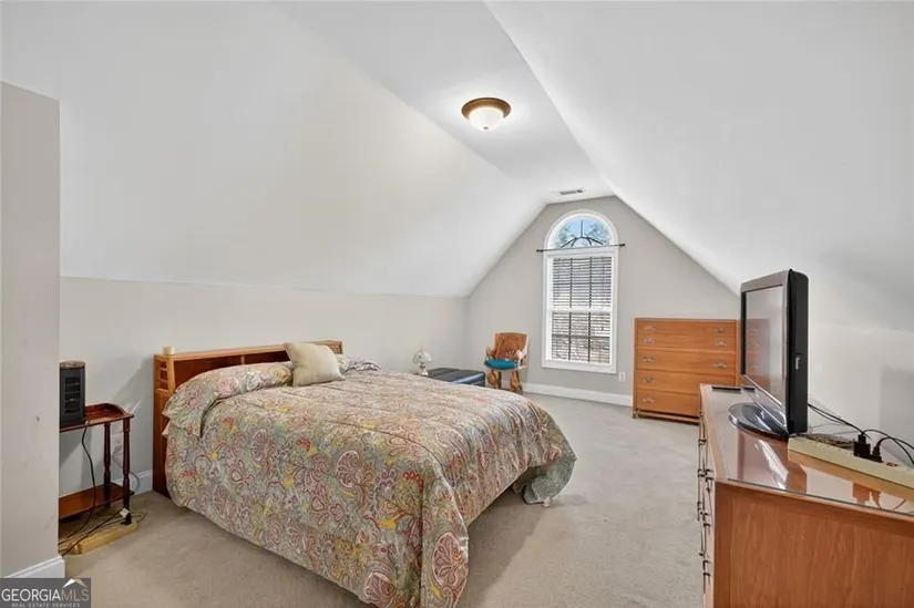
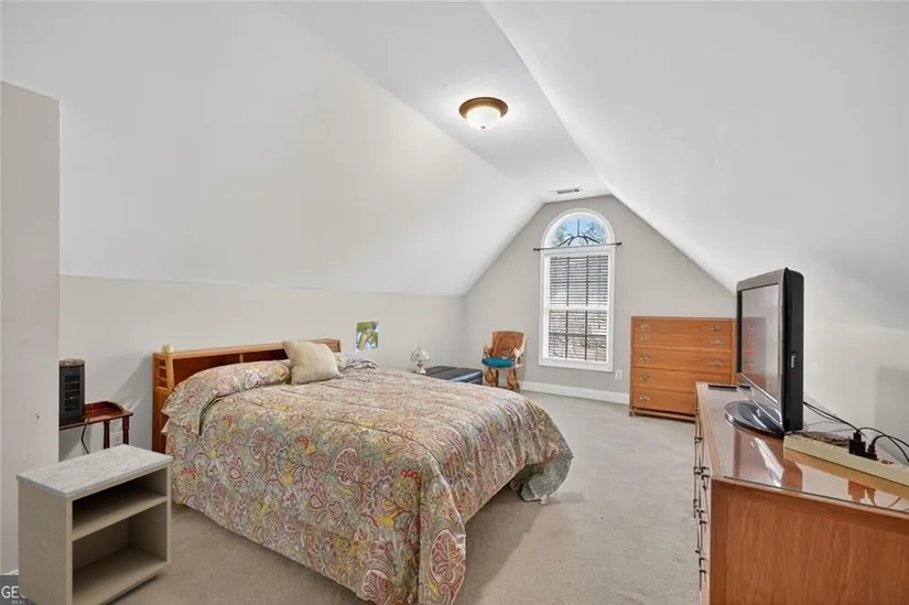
+ nightstand (98, 526)
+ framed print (366, 335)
